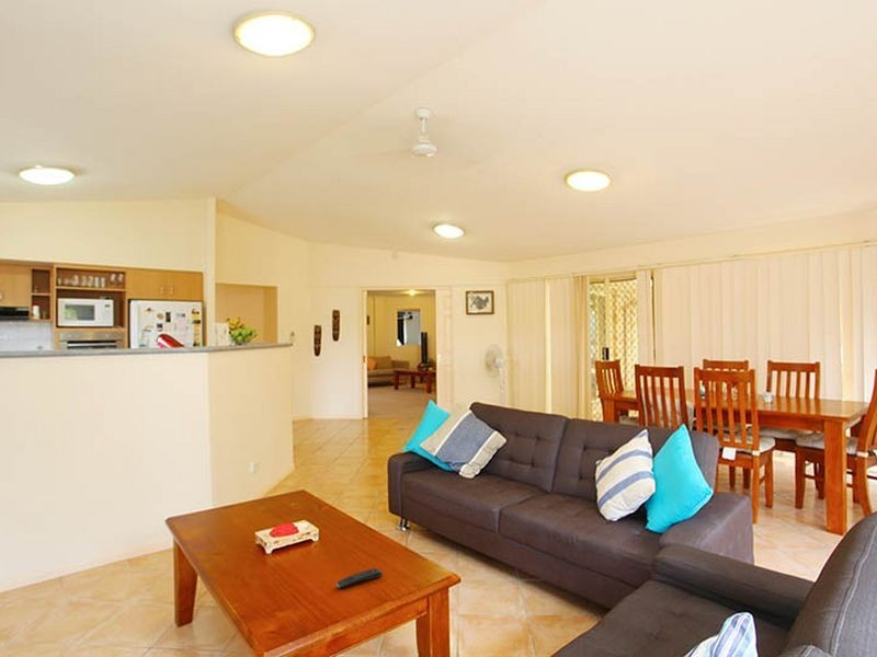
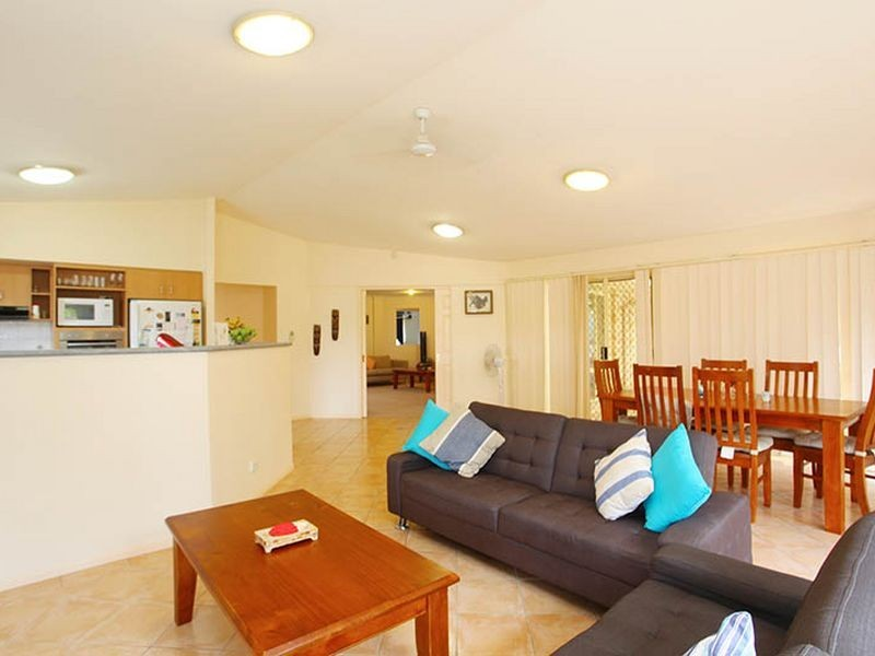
- remote control (358, 578)
